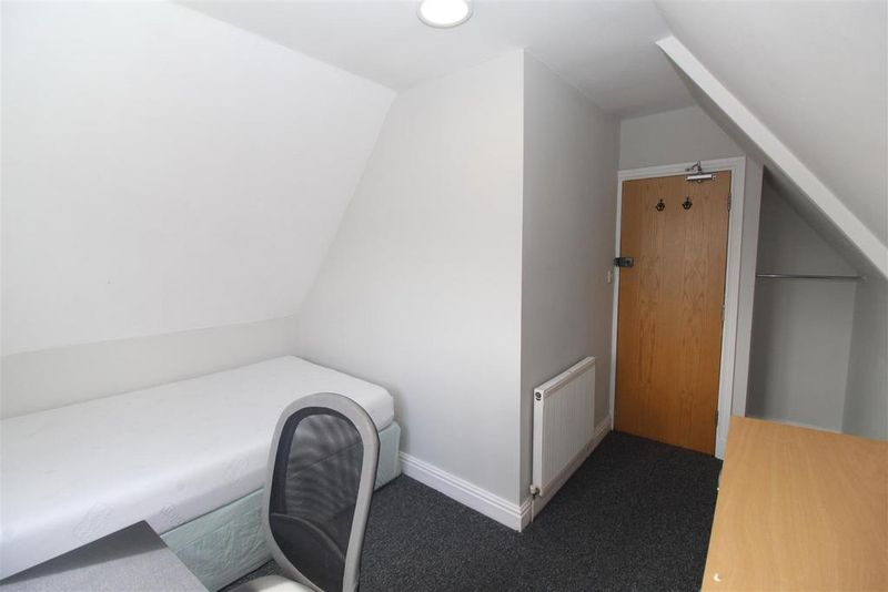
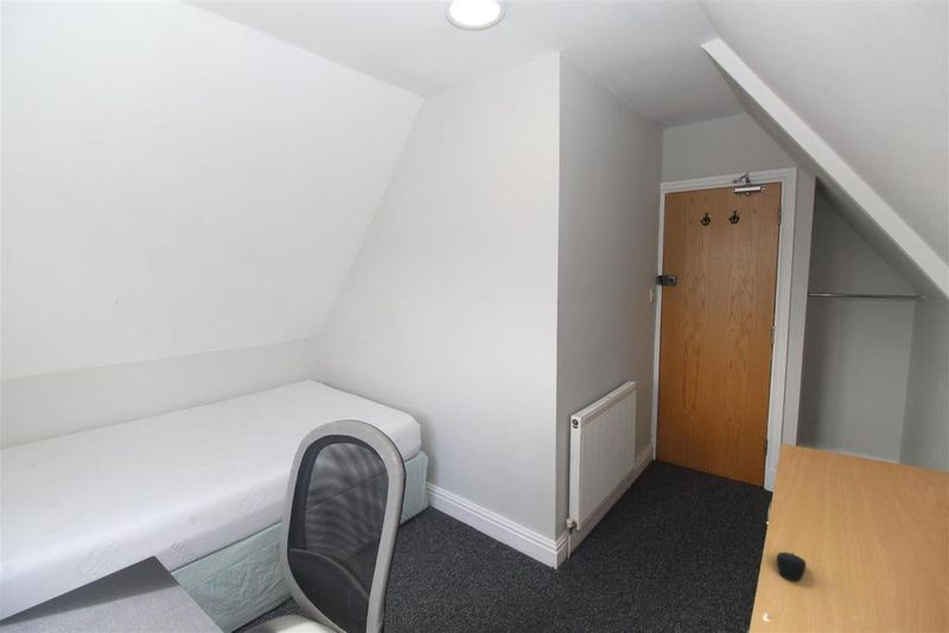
+ computer mouse (790, 562)
